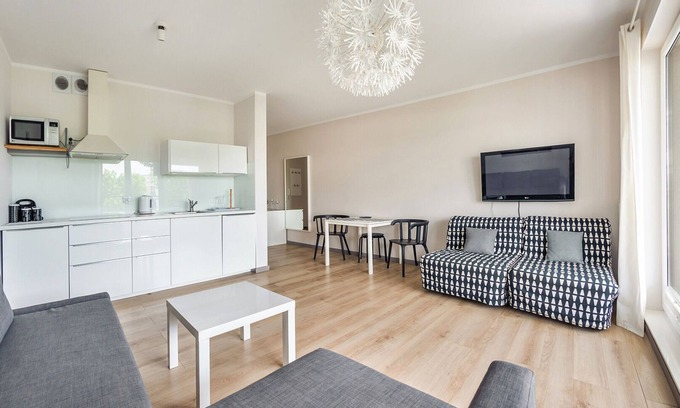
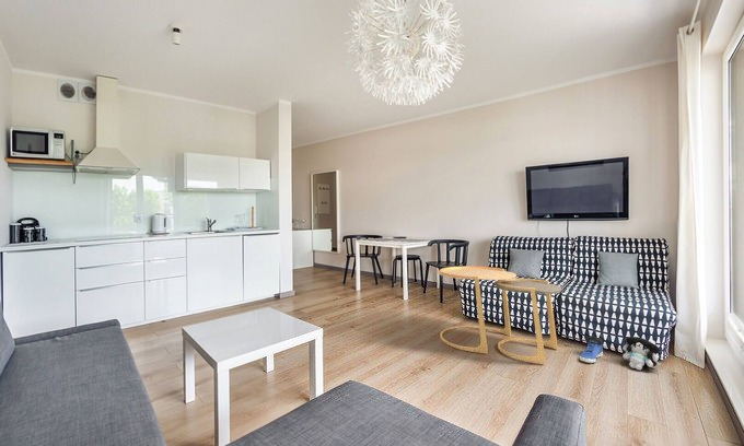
+ sneaker (591, 348)
+ plush toy (641, 352)
+ side table (503, 307)
